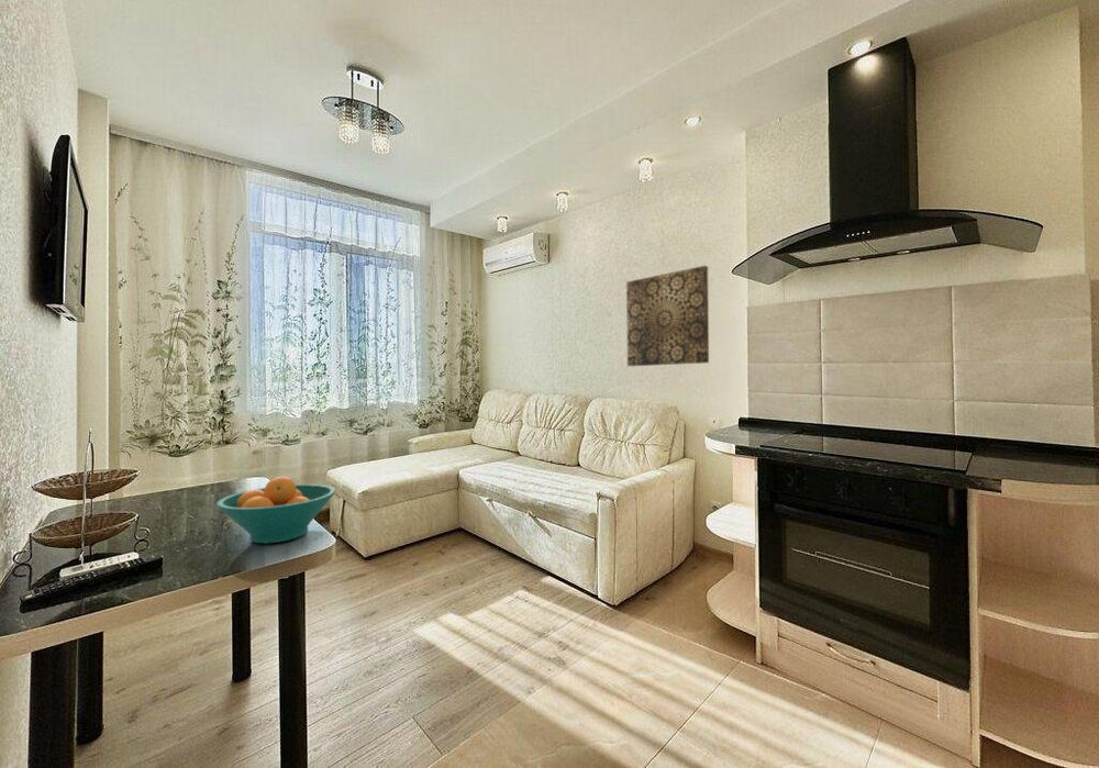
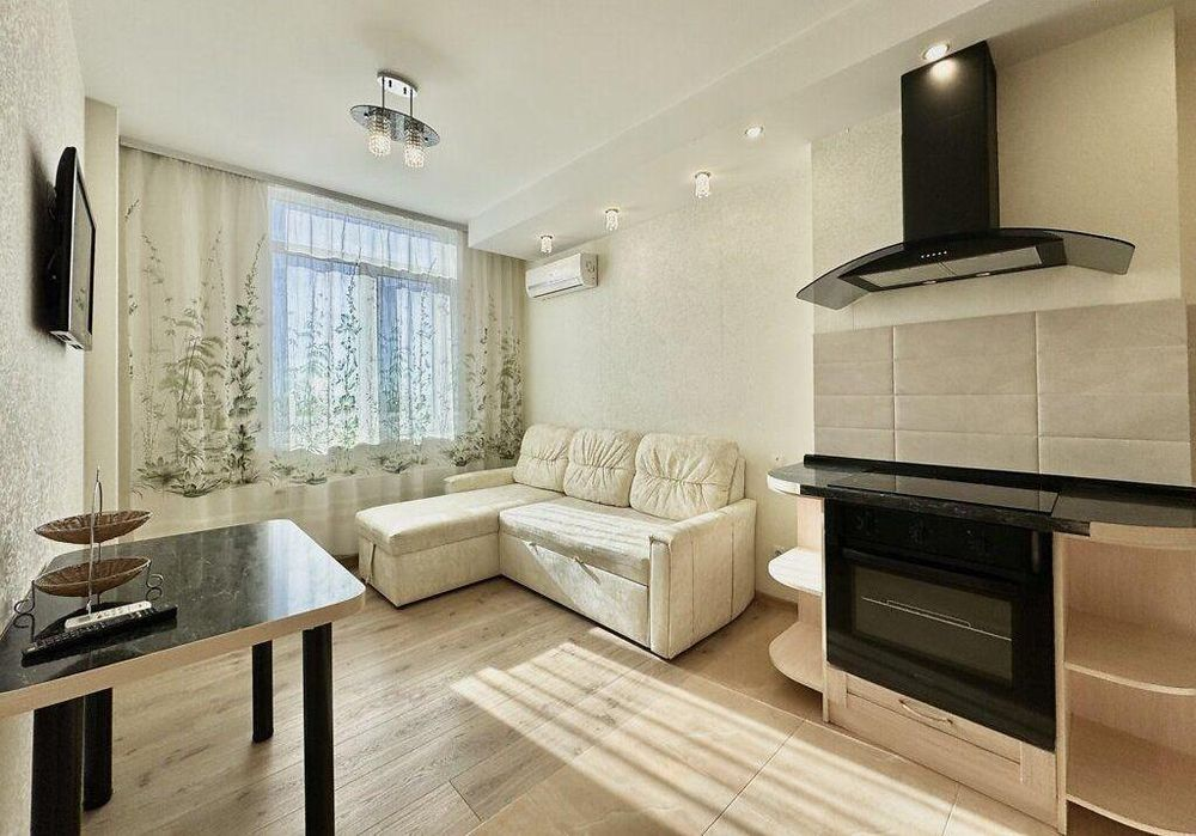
- fruit bowl (279, 505)
- wall art (665, 319)
